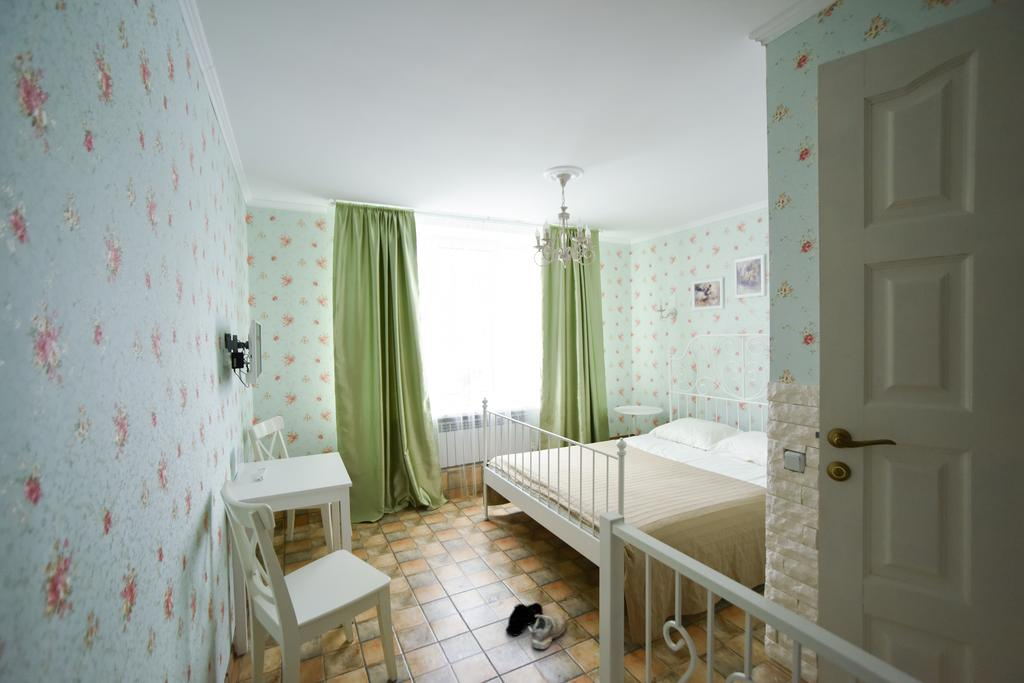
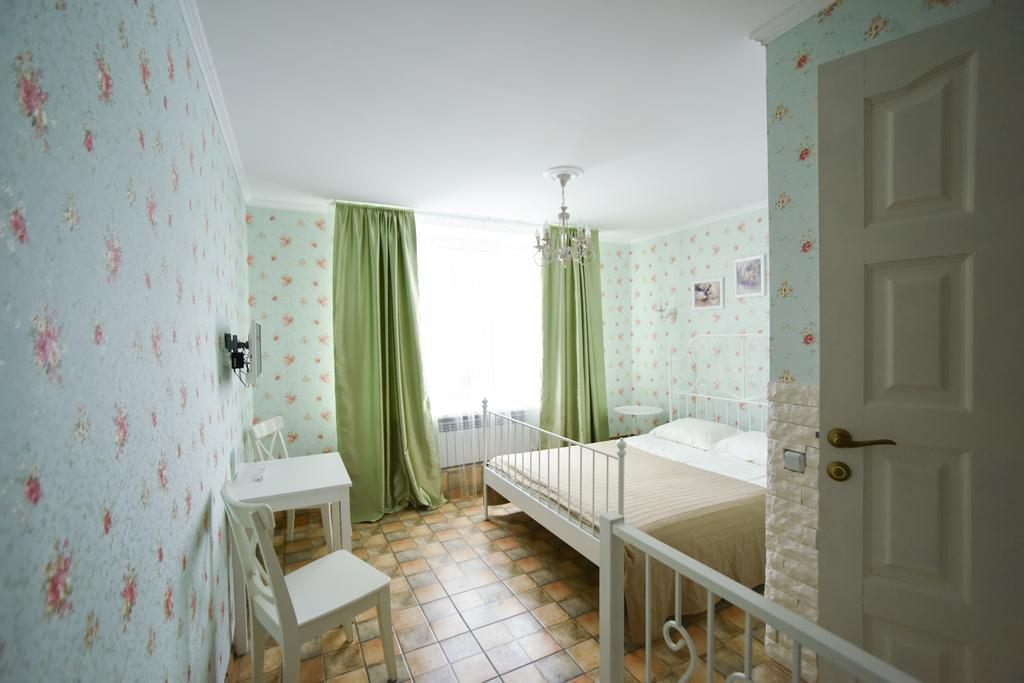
- shoe (536, 619)
